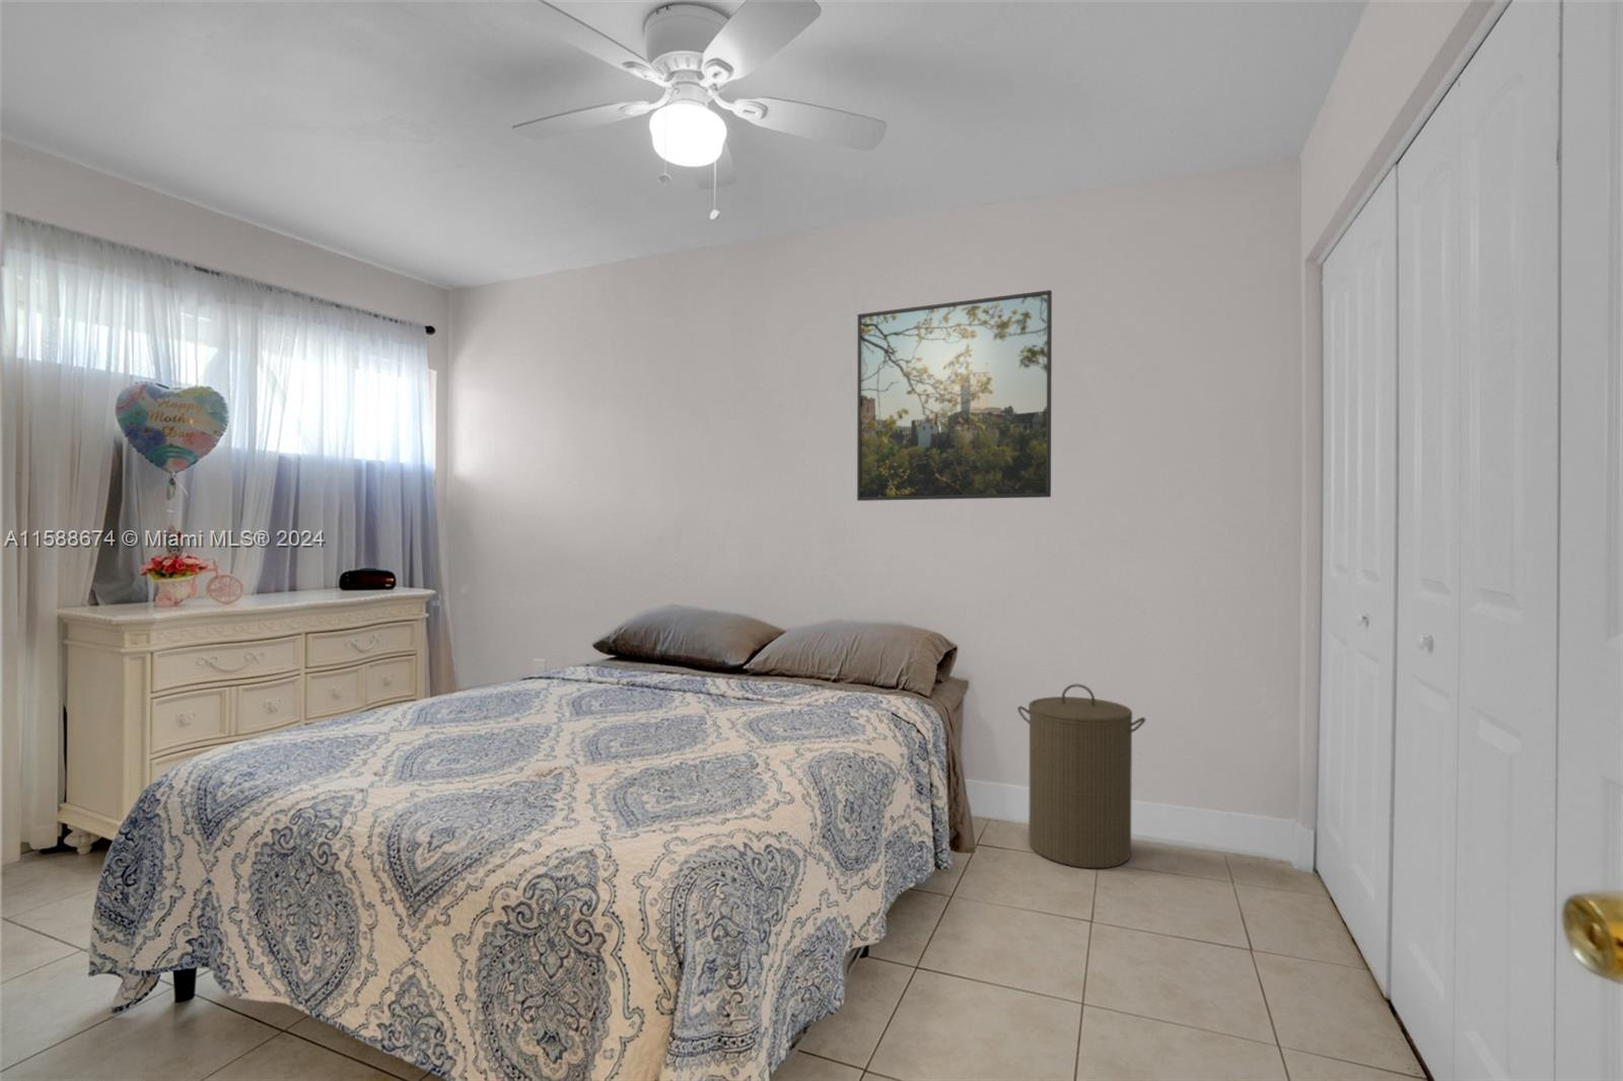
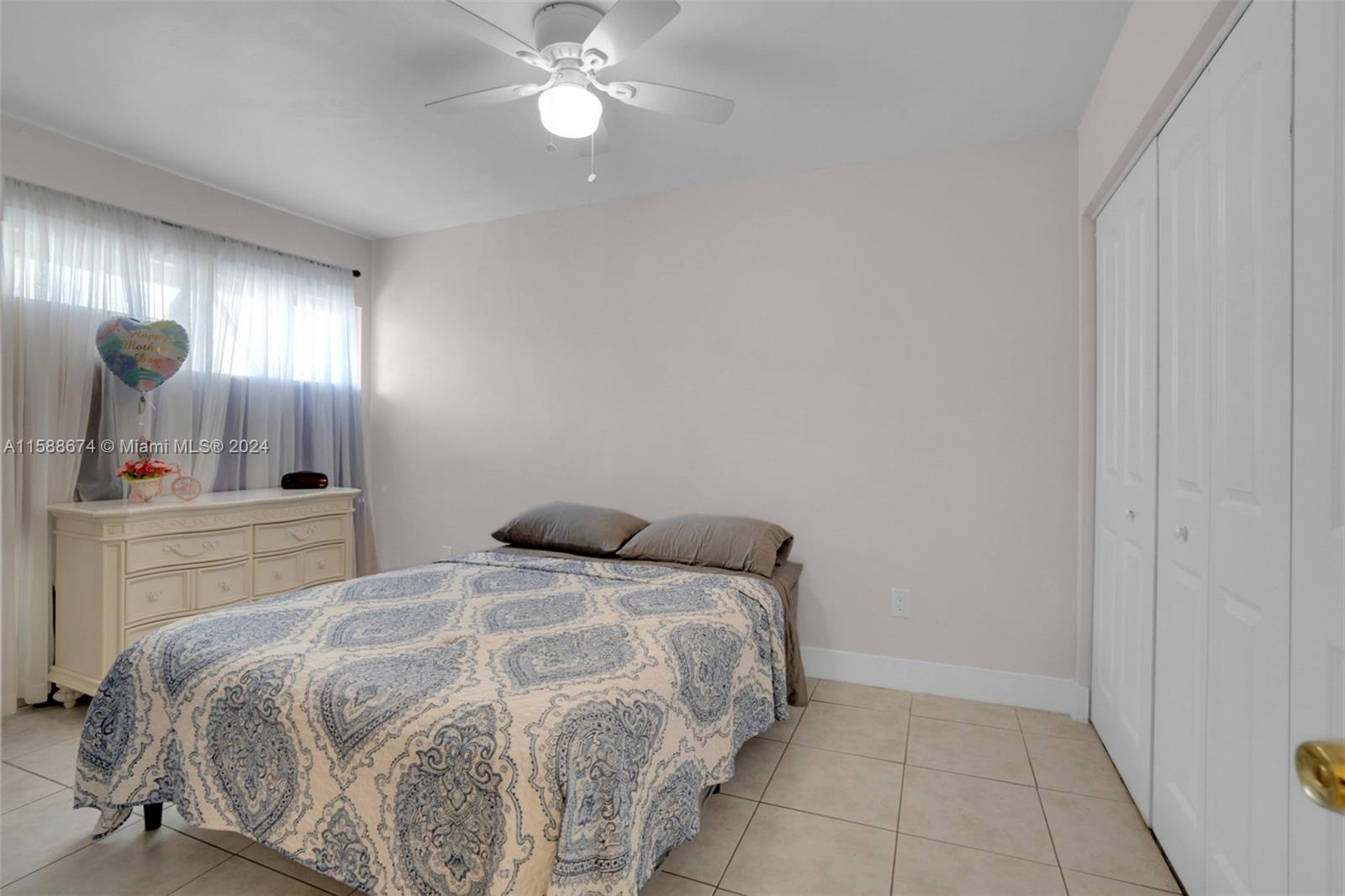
- laundry hamper (1079, 766)
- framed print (948, 401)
